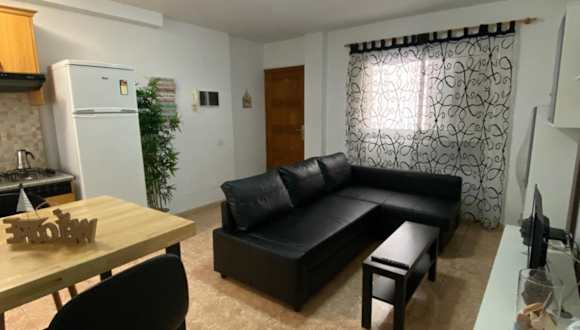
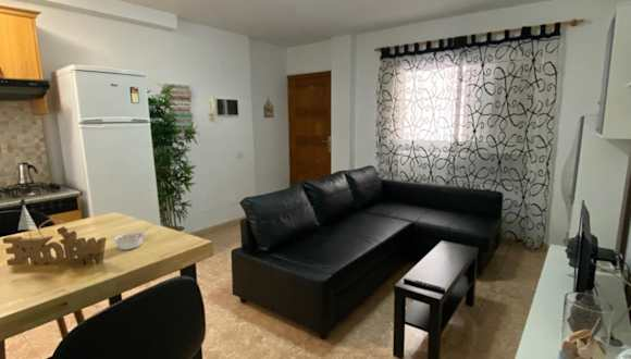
+ legume (129, 239)
